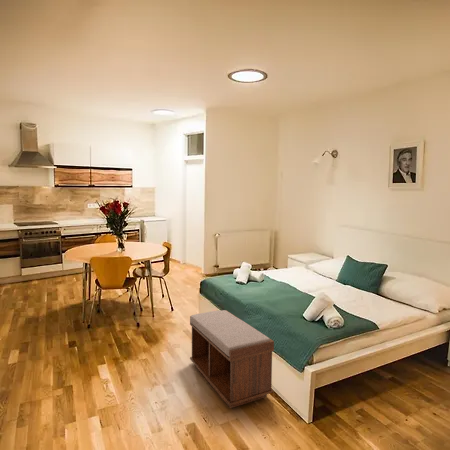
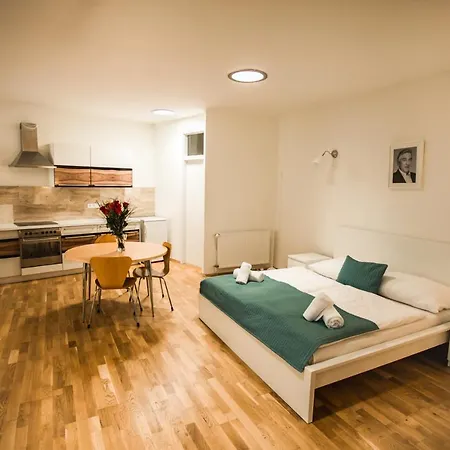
- bench (227, 352)
